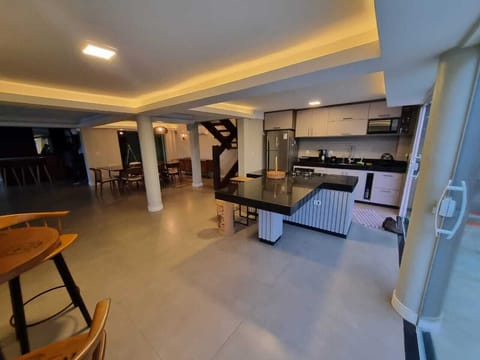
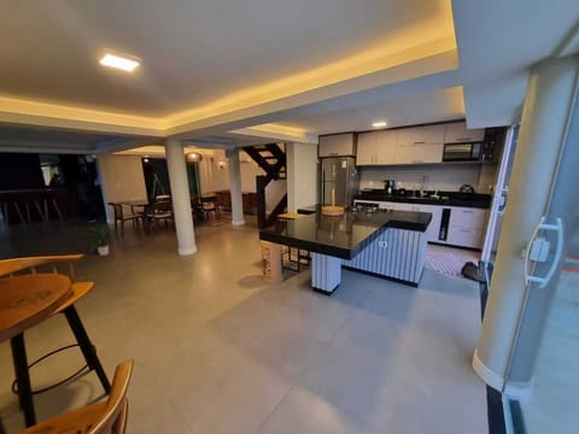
+ indoor plant (100, 240)
